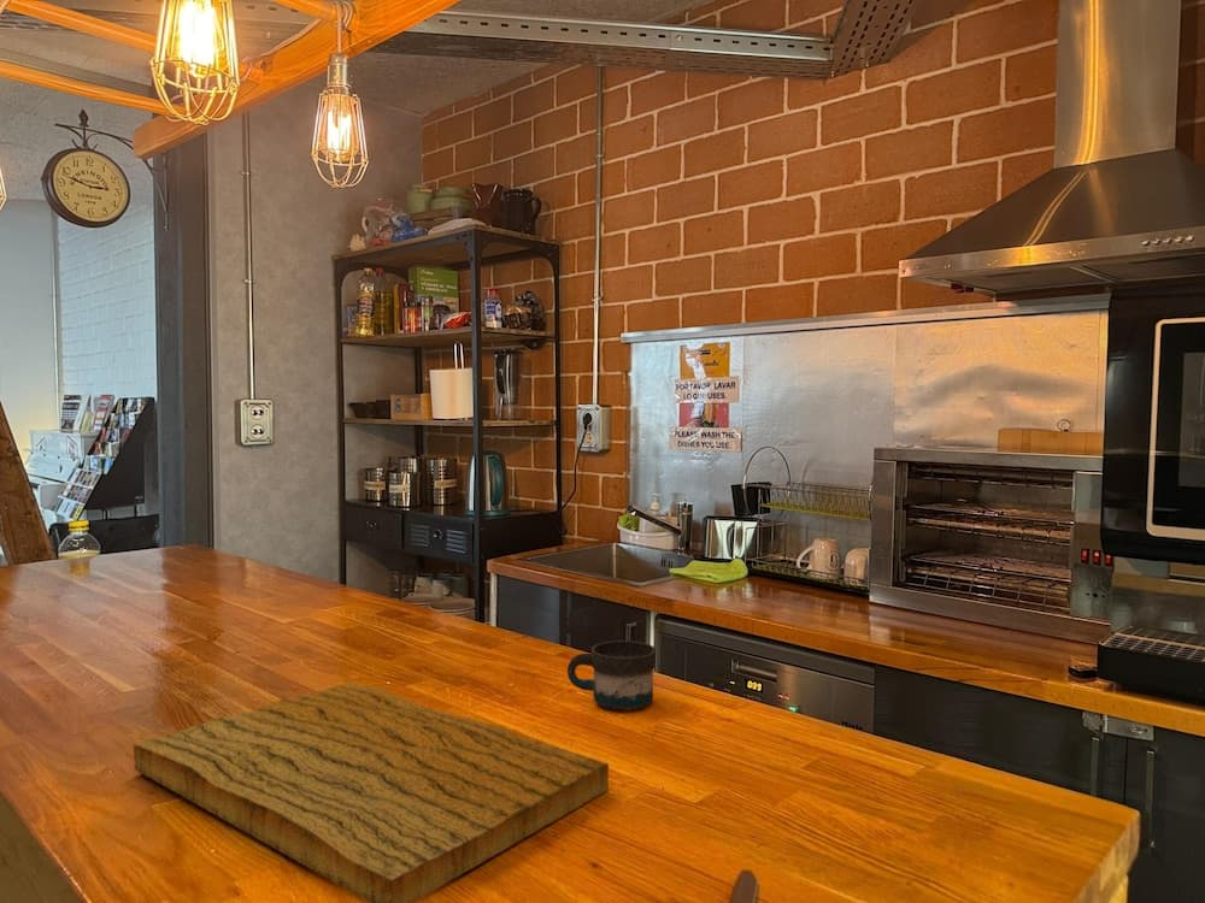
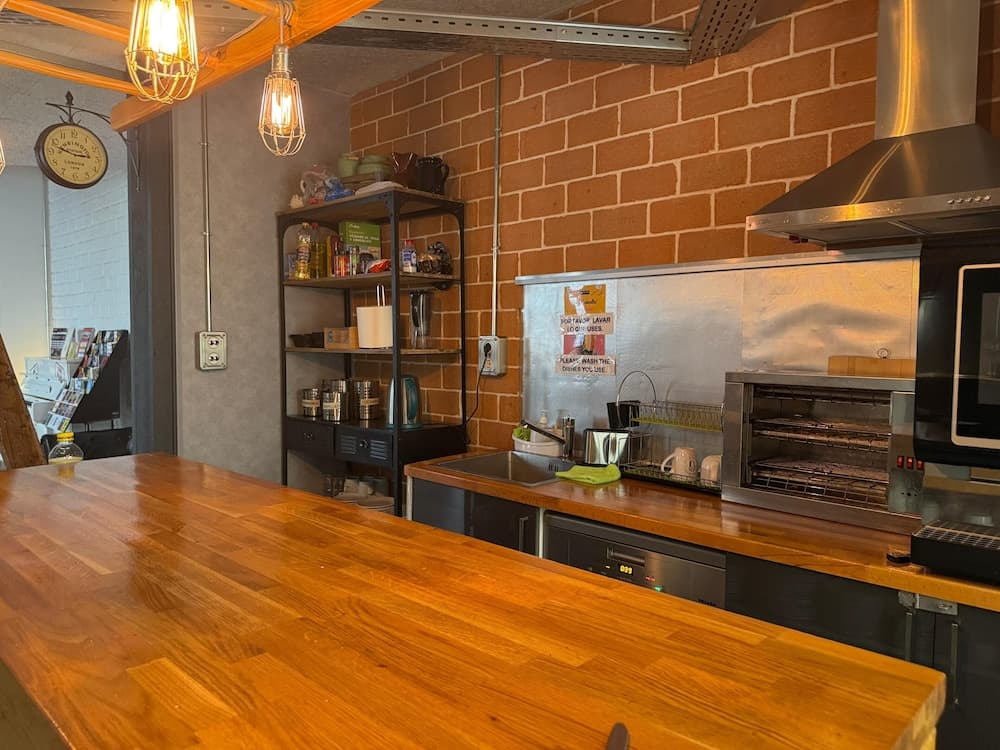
- mug (617, 677)
- cutting board (366, 761)
